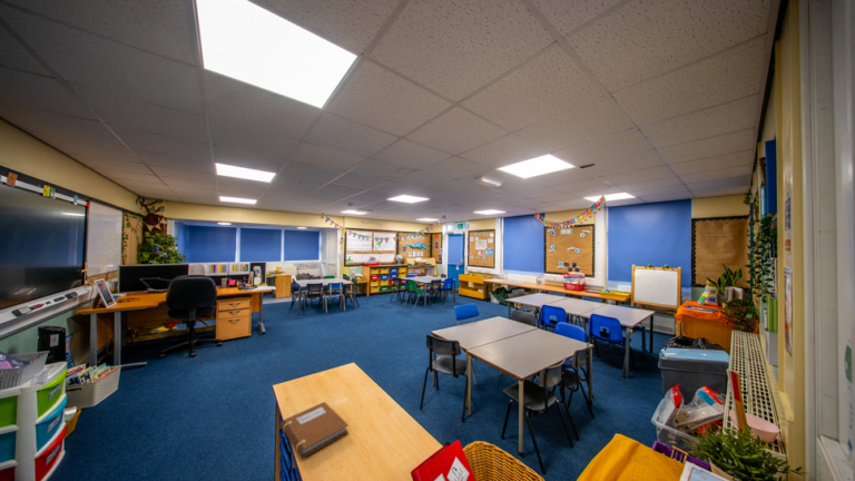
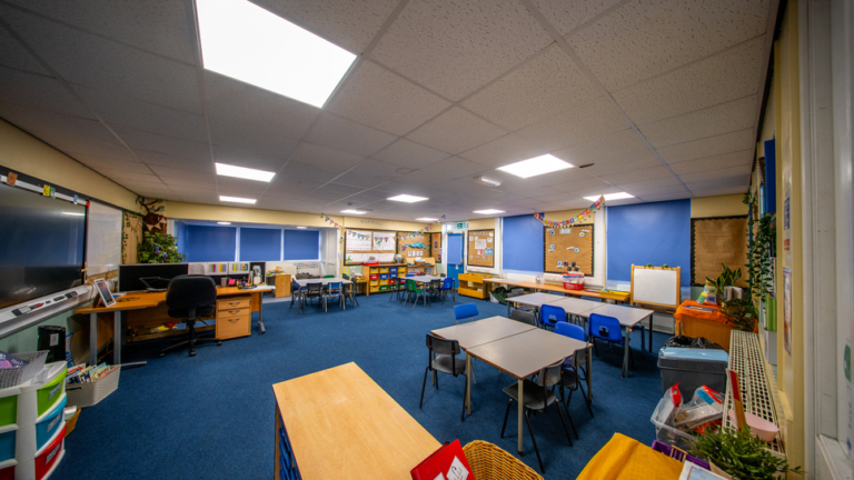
- notebook (313, 425)
